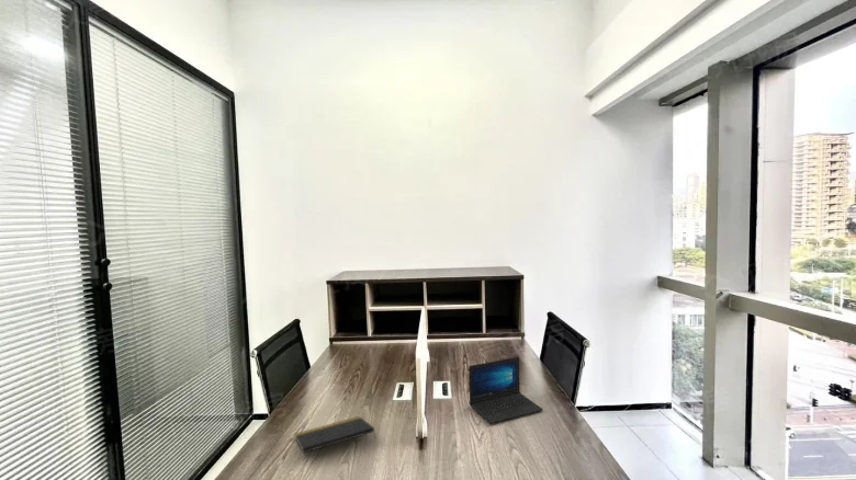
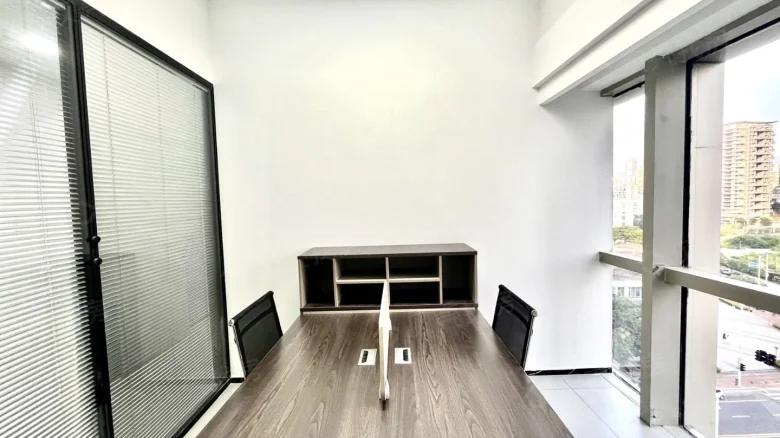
- notepad (334, 433)
- laptop (505, 387)
